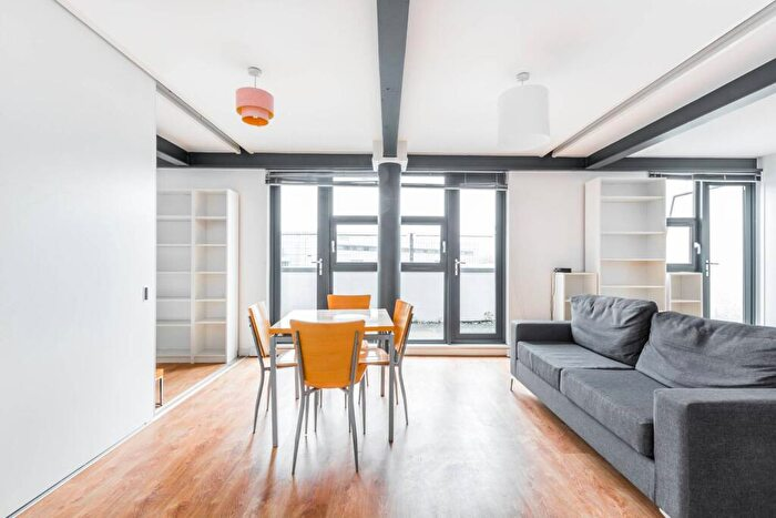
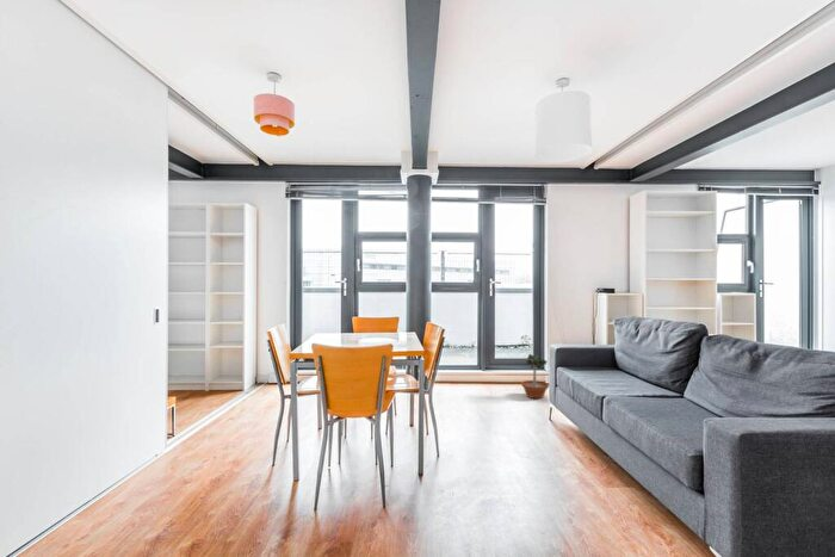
+ potted tree (534, 373)
